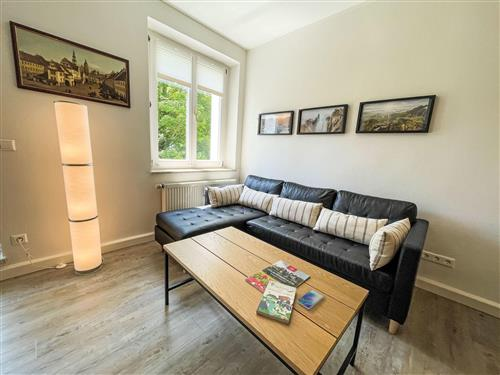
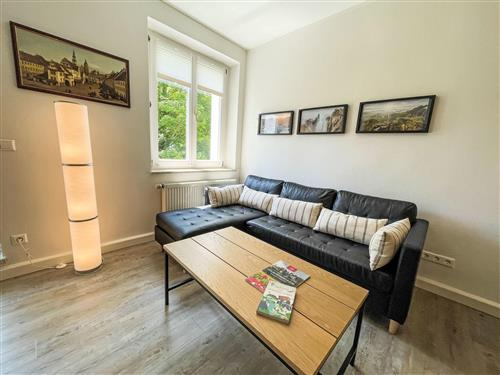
- smartphone (310, 298)
